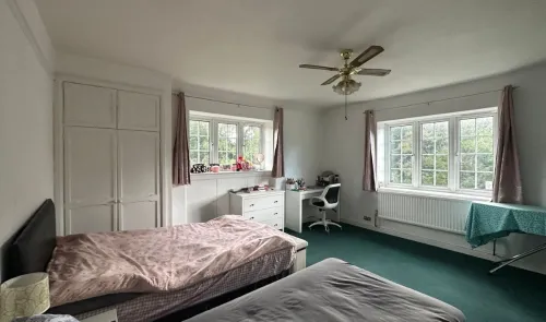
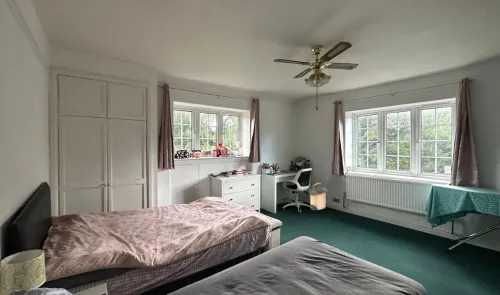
+ laundry hamper (318, 195)
